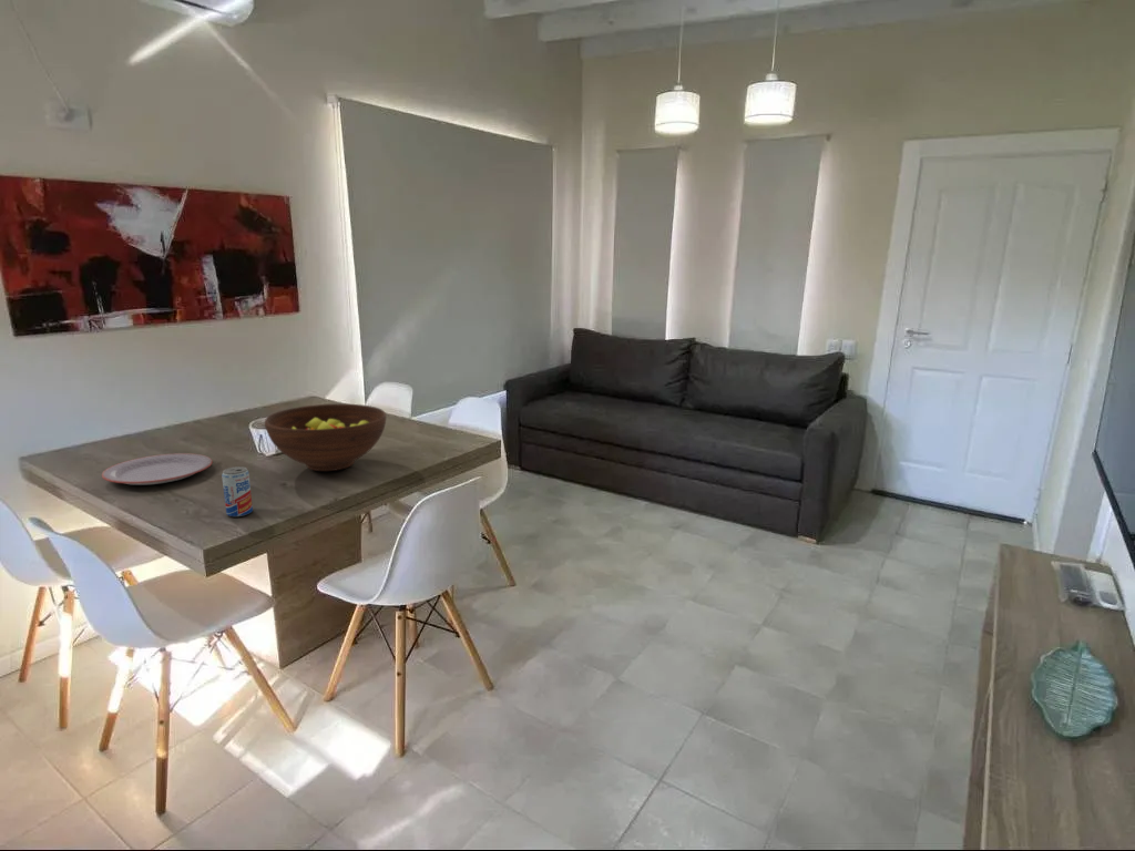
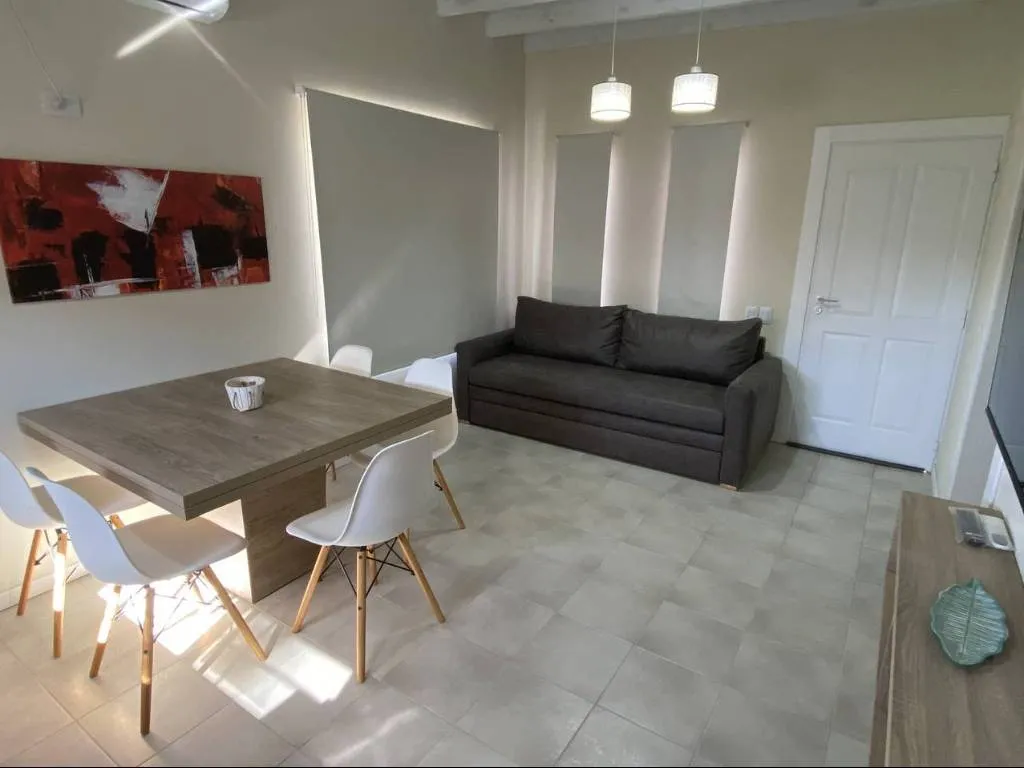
- fruit bowl (328, 441)
- beverage can (237, 491)
- plate (159, 470)
